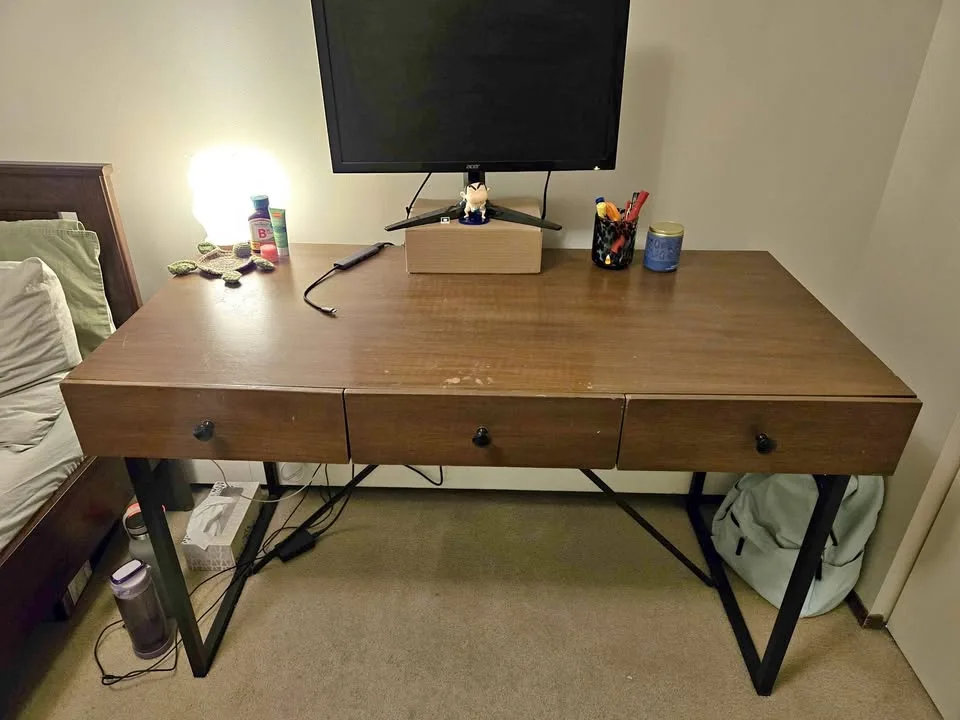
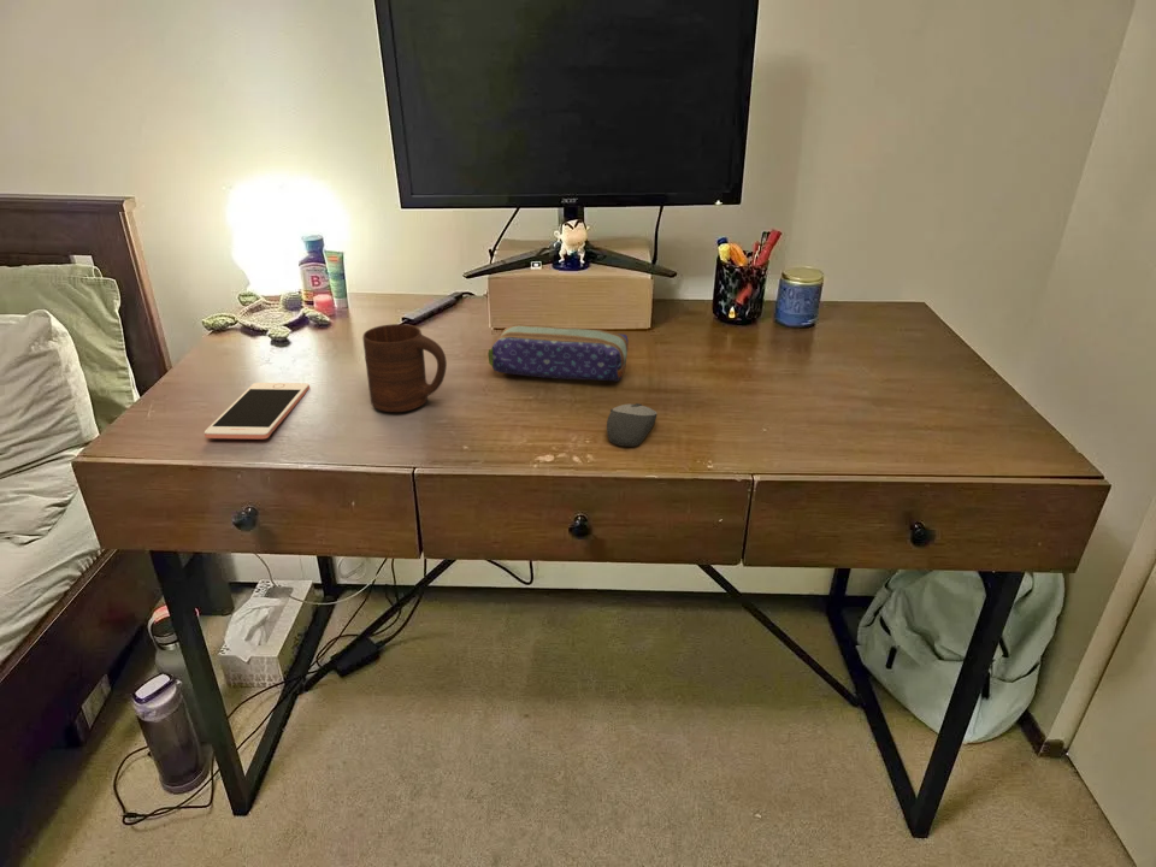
+ pencil case (559, 352)
+ cell phone (260, 408)
+ computer mouse (631, 418)
+ cup (405, 367)
